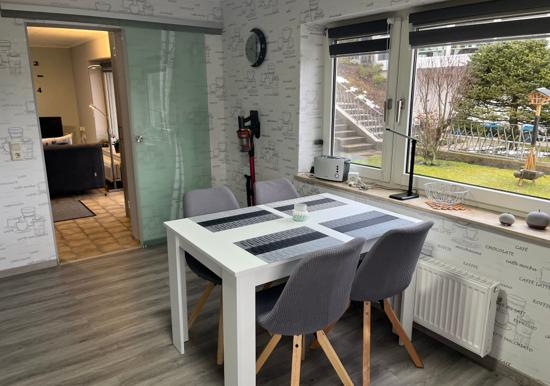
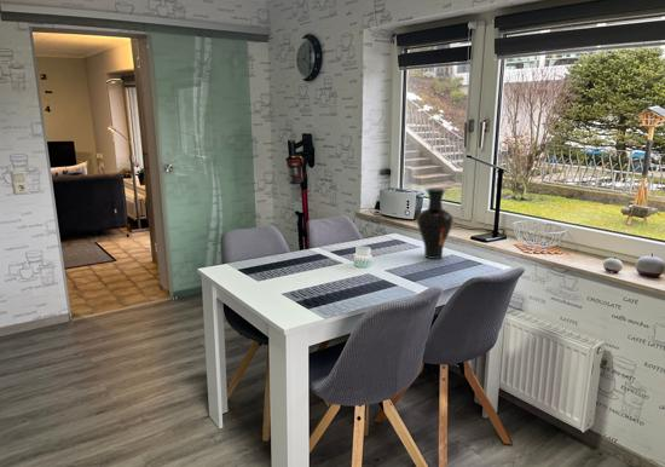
+ vase (434, 223)
